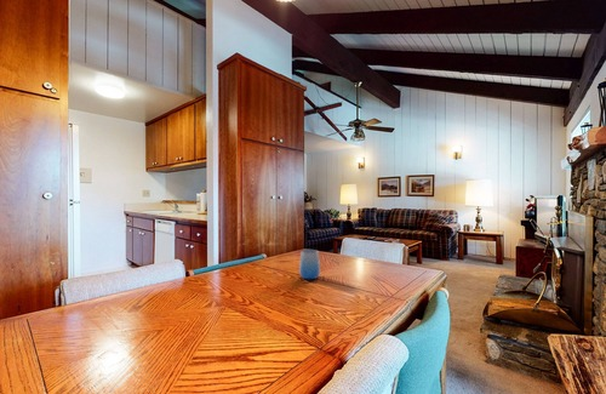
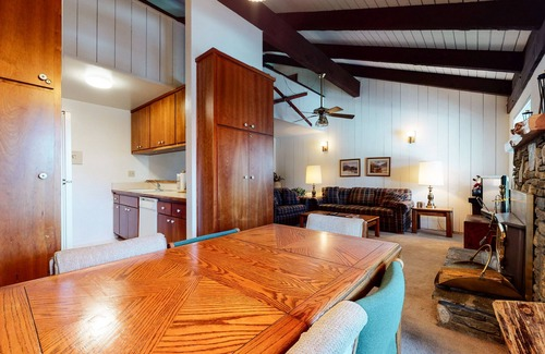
- cup (309, 263)
